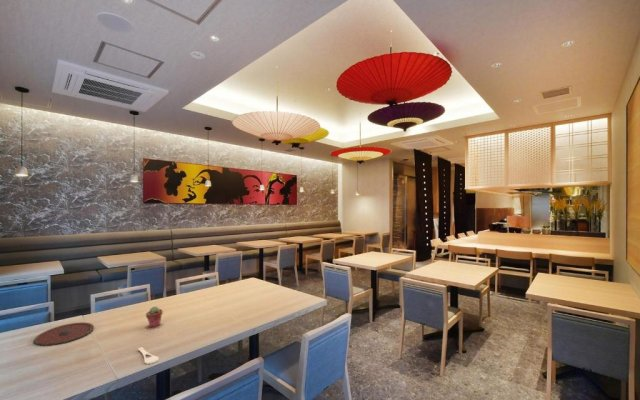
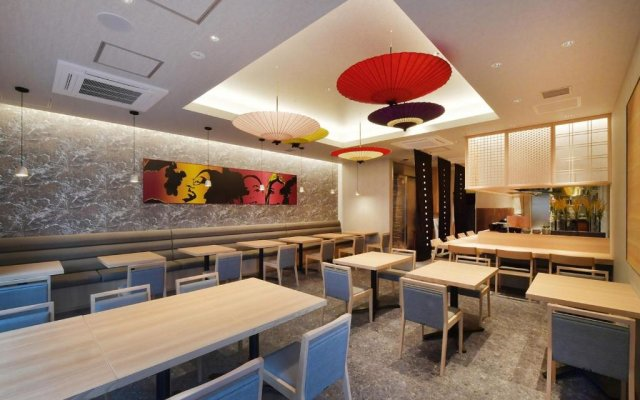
- spoon (146, 354)
- potted succulent (154, 315)
- plate (65, 332)
